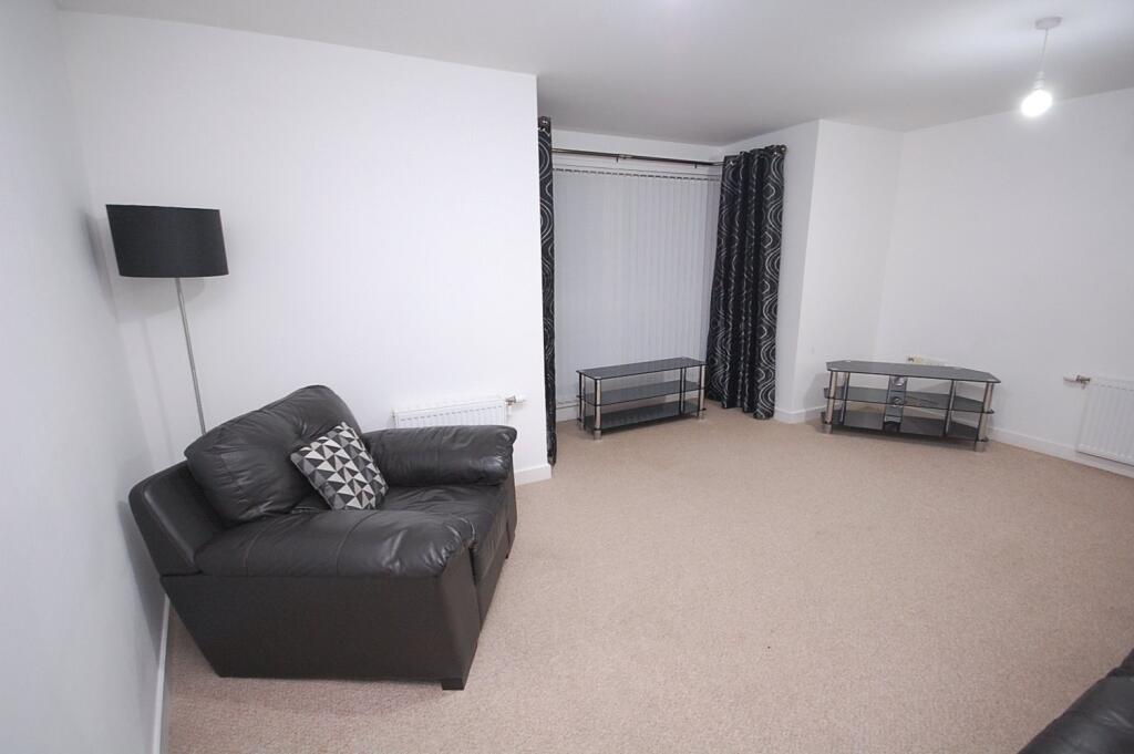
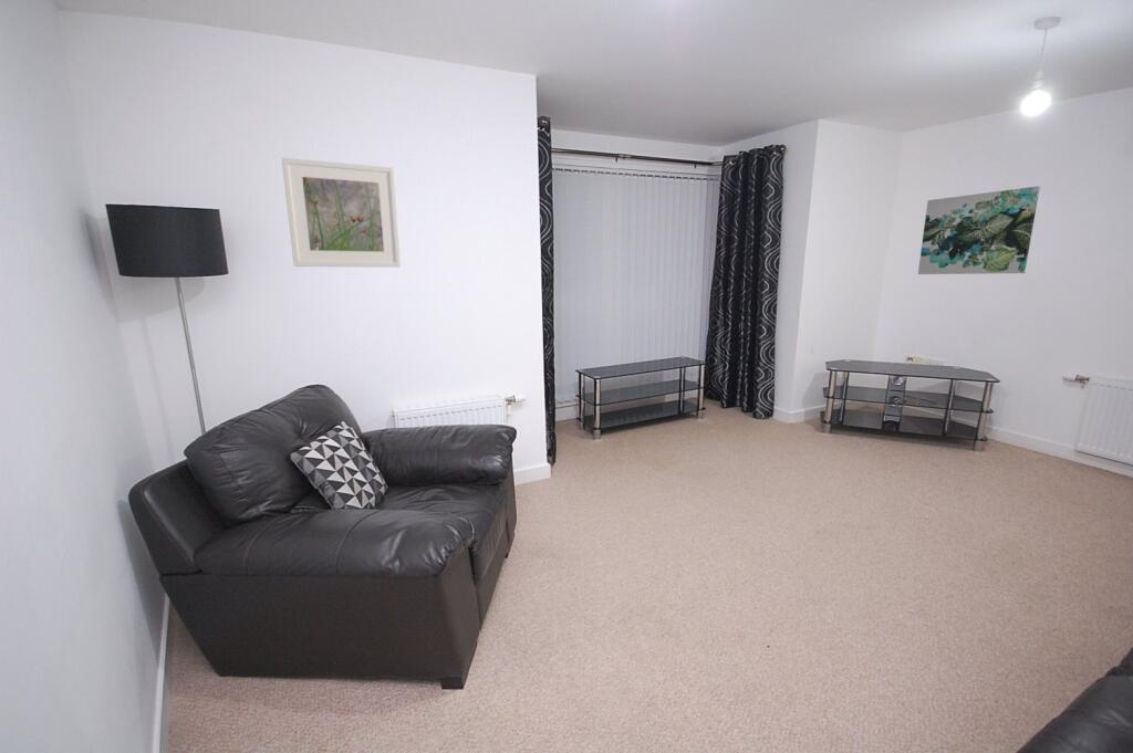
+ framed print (344, 216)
+ wall art (973, 234)
